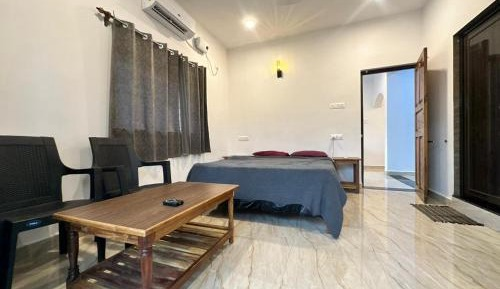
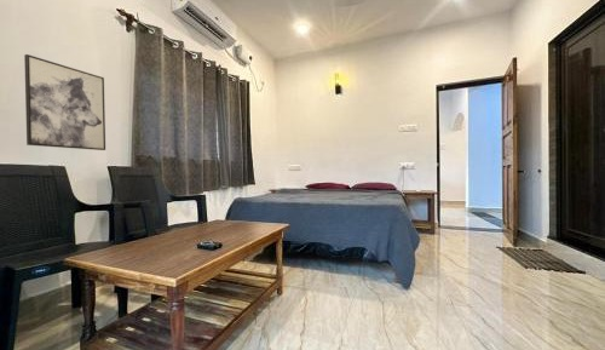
+ wall art (69, 107)
